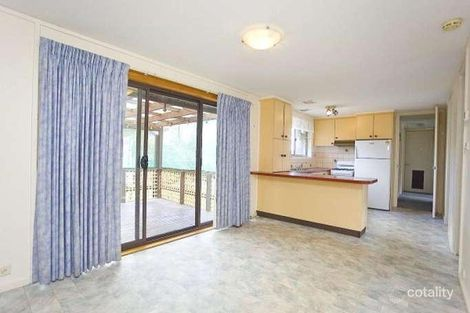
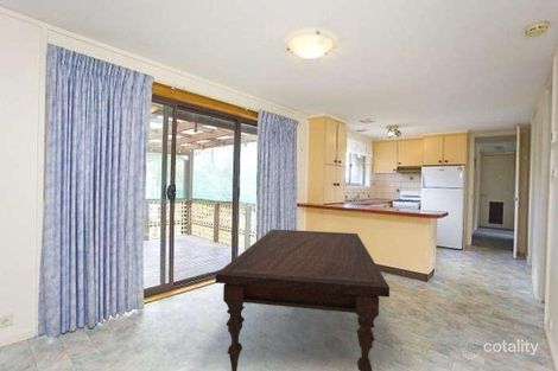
+ dining table (307, 283)
